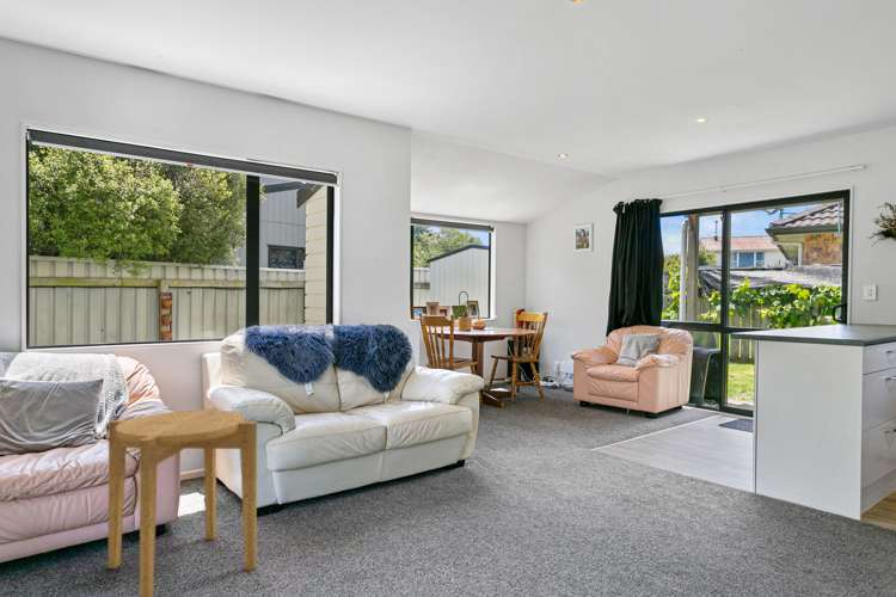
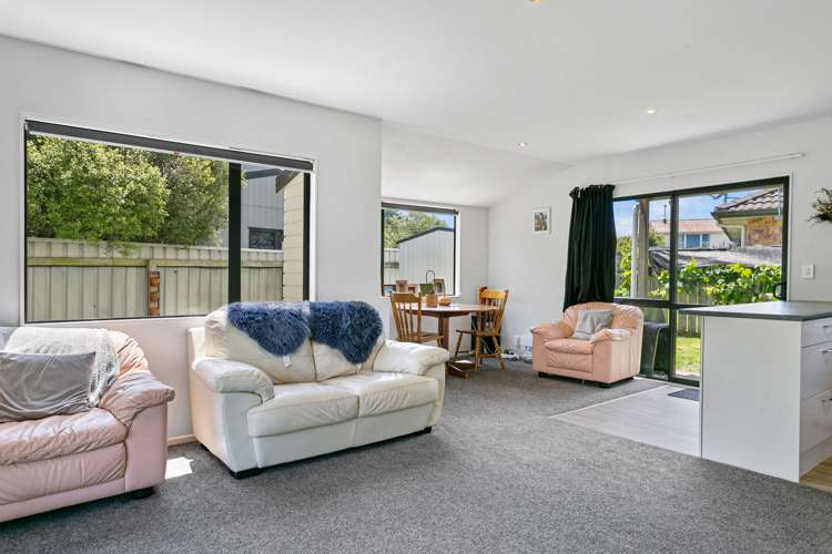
- side table (204, 494)
